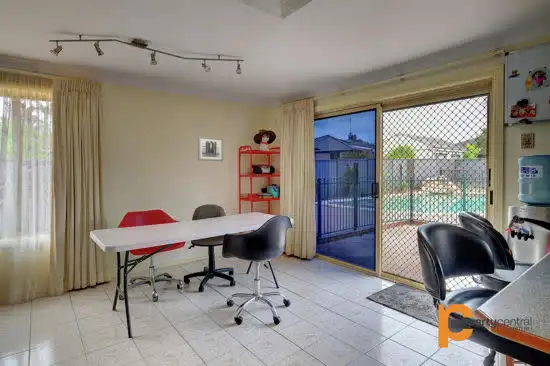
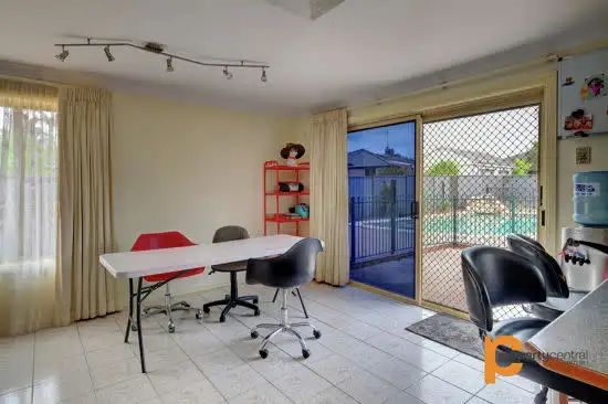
- wall art (210, 149)
